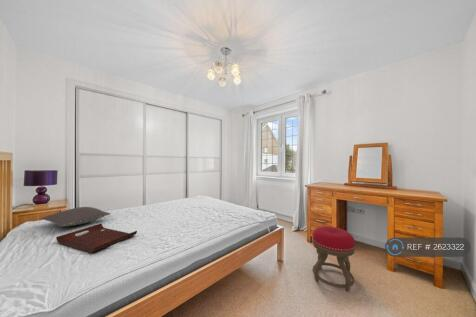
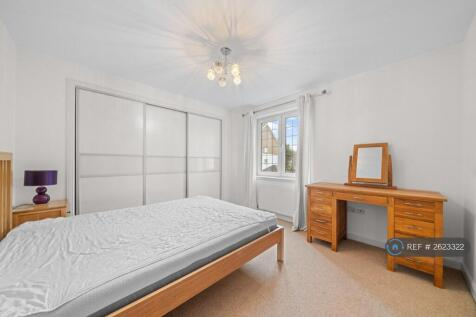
- serving tray (98, 236)
- pillow (77, 216)
- stool (332, 254)
